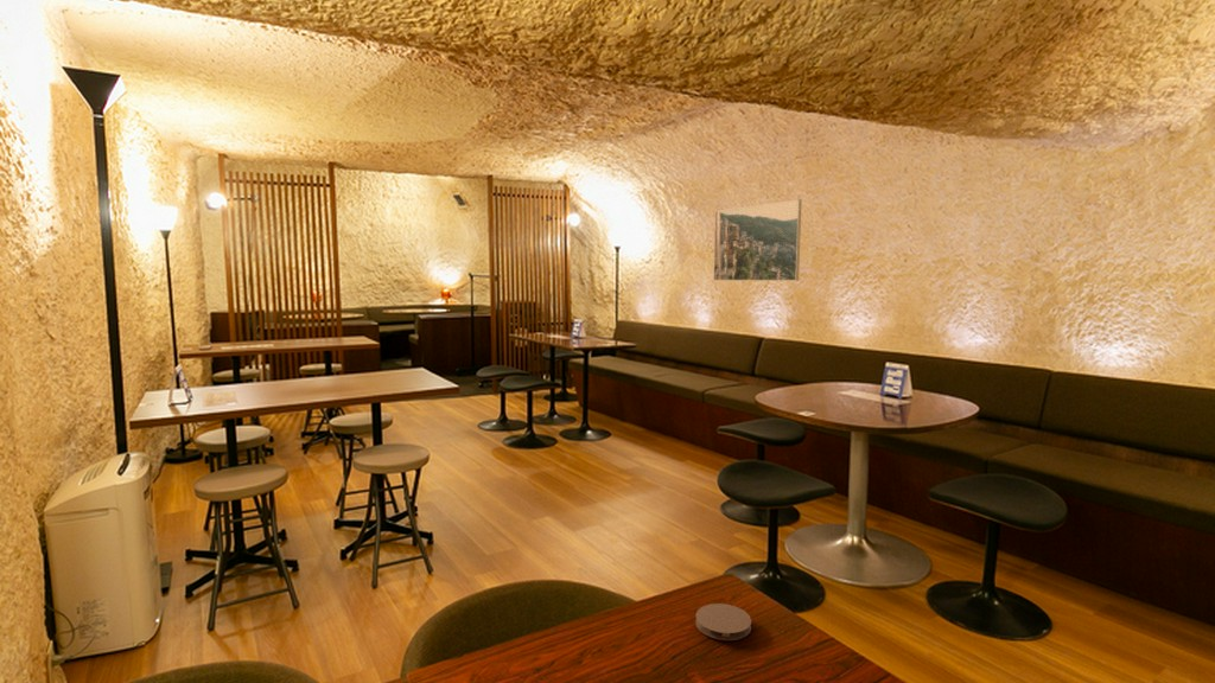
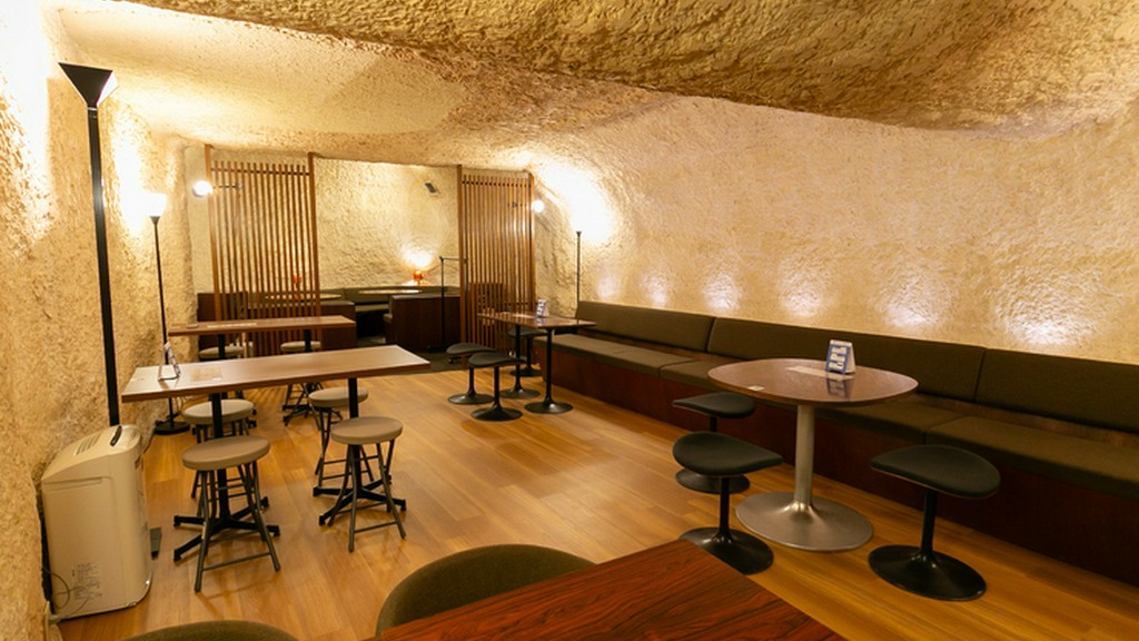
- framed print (753, 243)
- coaster (723, 620)
